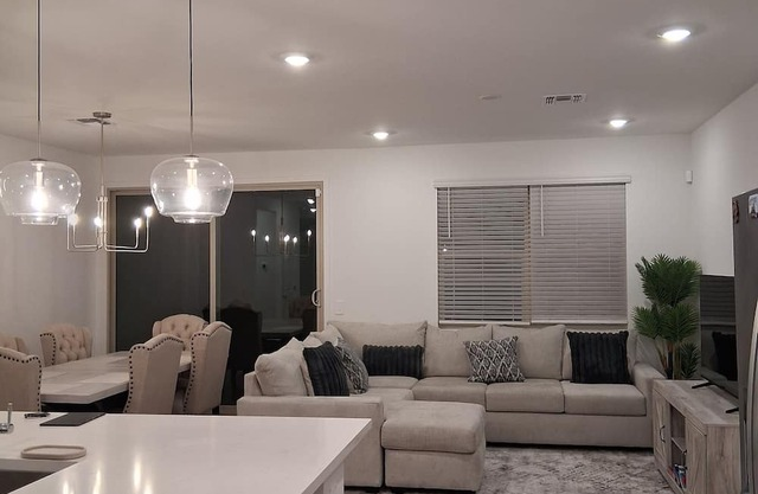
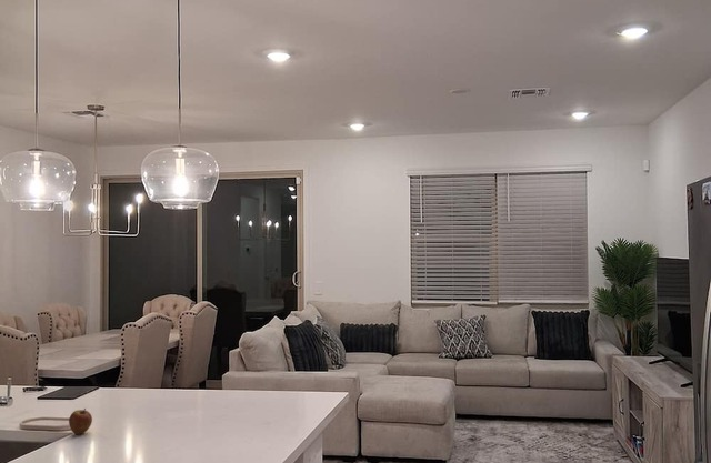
+ fruit (80, 420)
